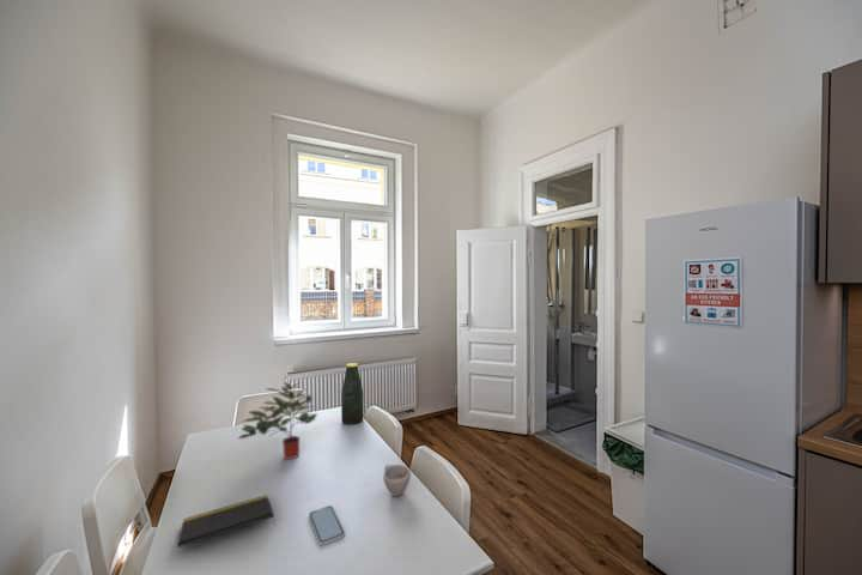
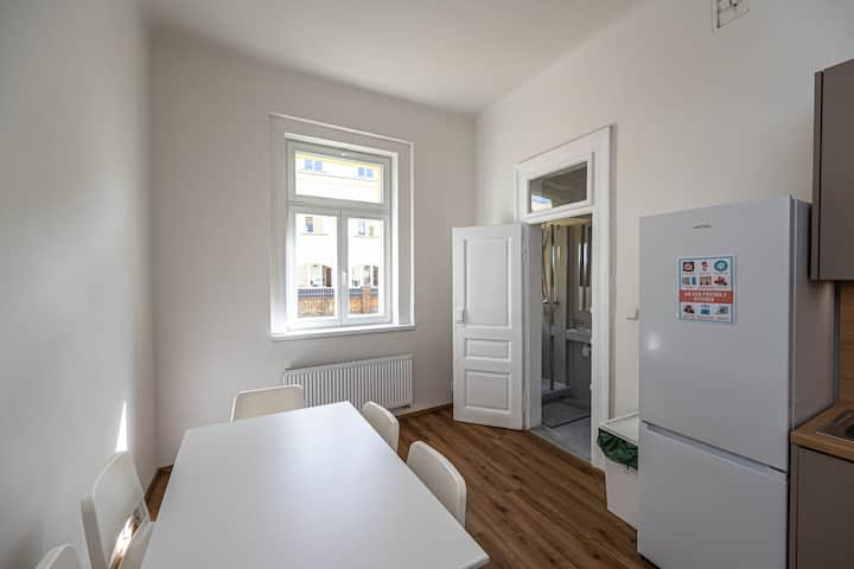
- smartphone (326, 523)
- bottle (352, 392)
- potted plant (280, 418)
- notepad (227, 518)
- cup (394, 479)
